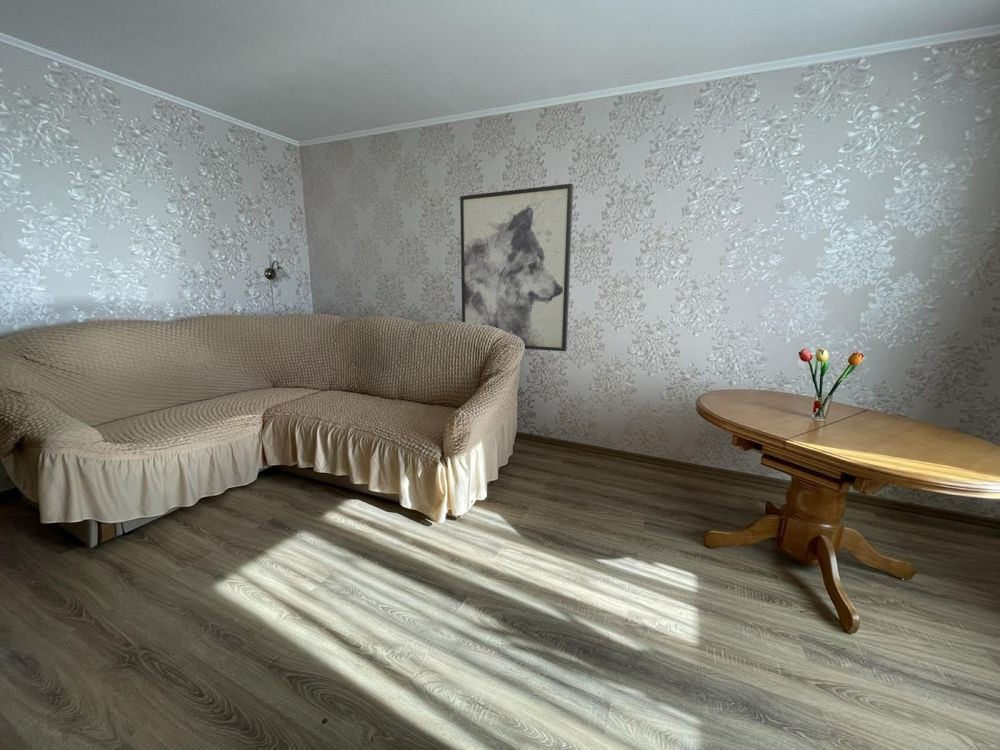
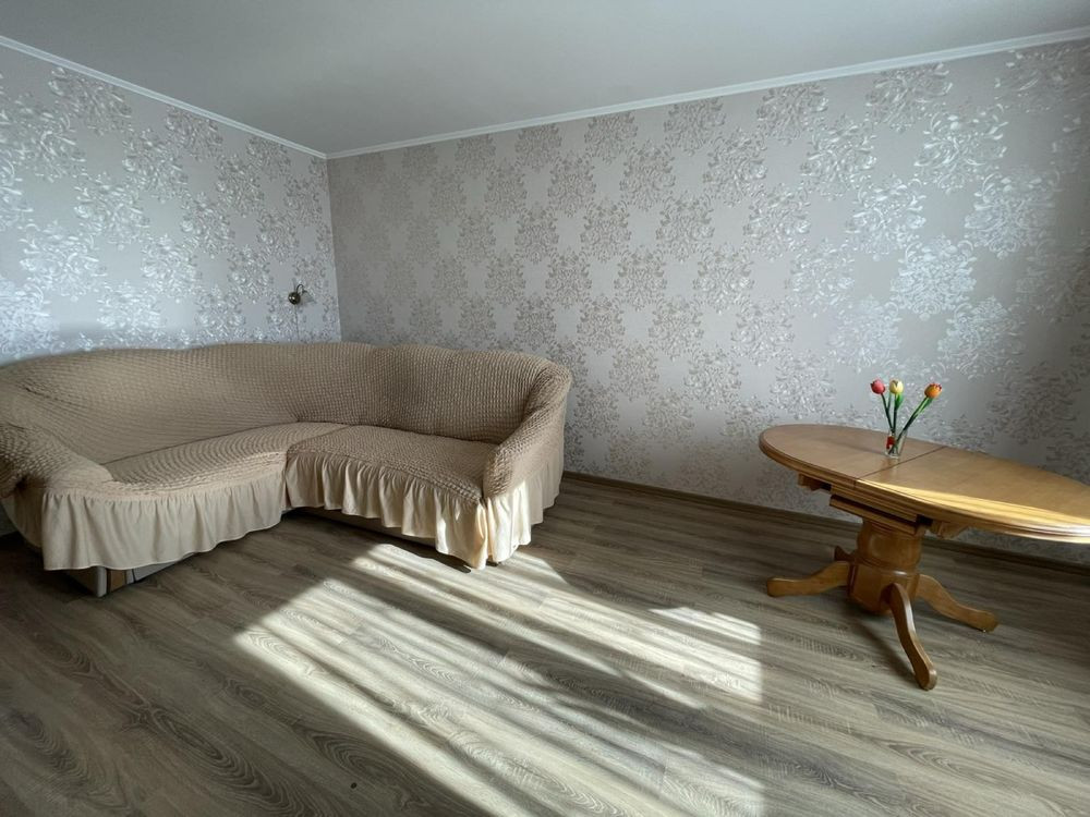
- wall art (512, 272)
